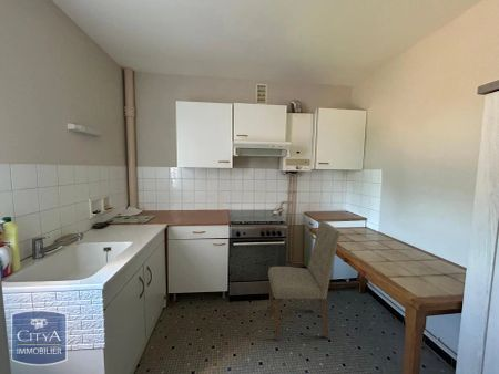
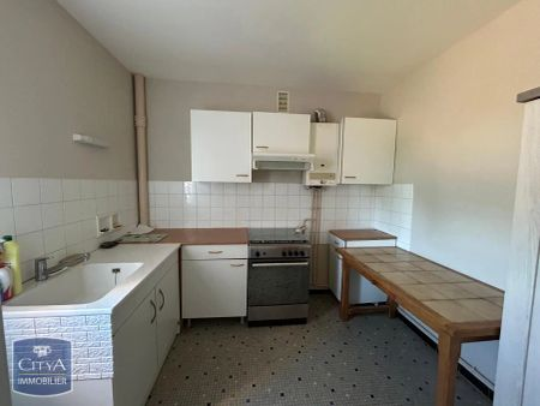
- dining chair (301, 274)
